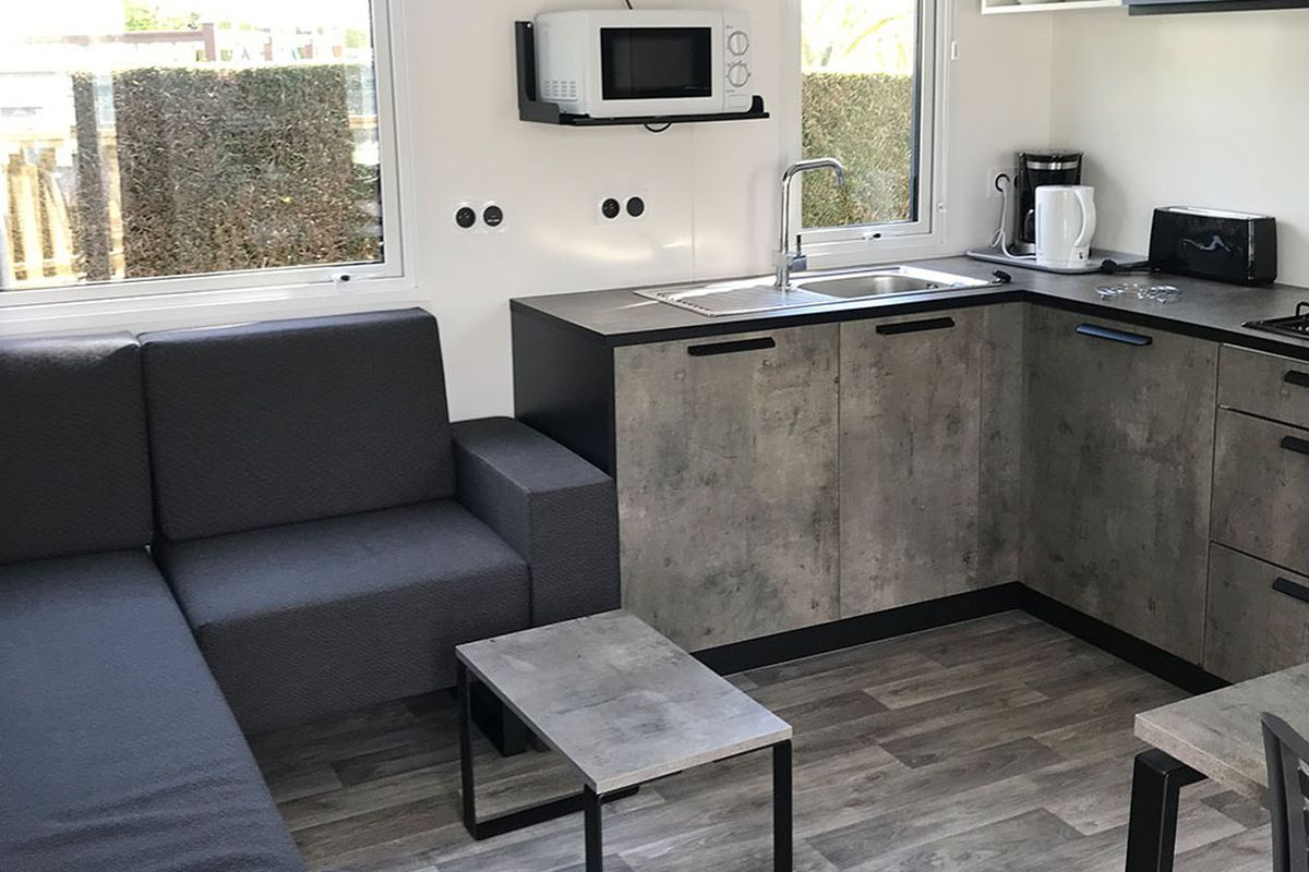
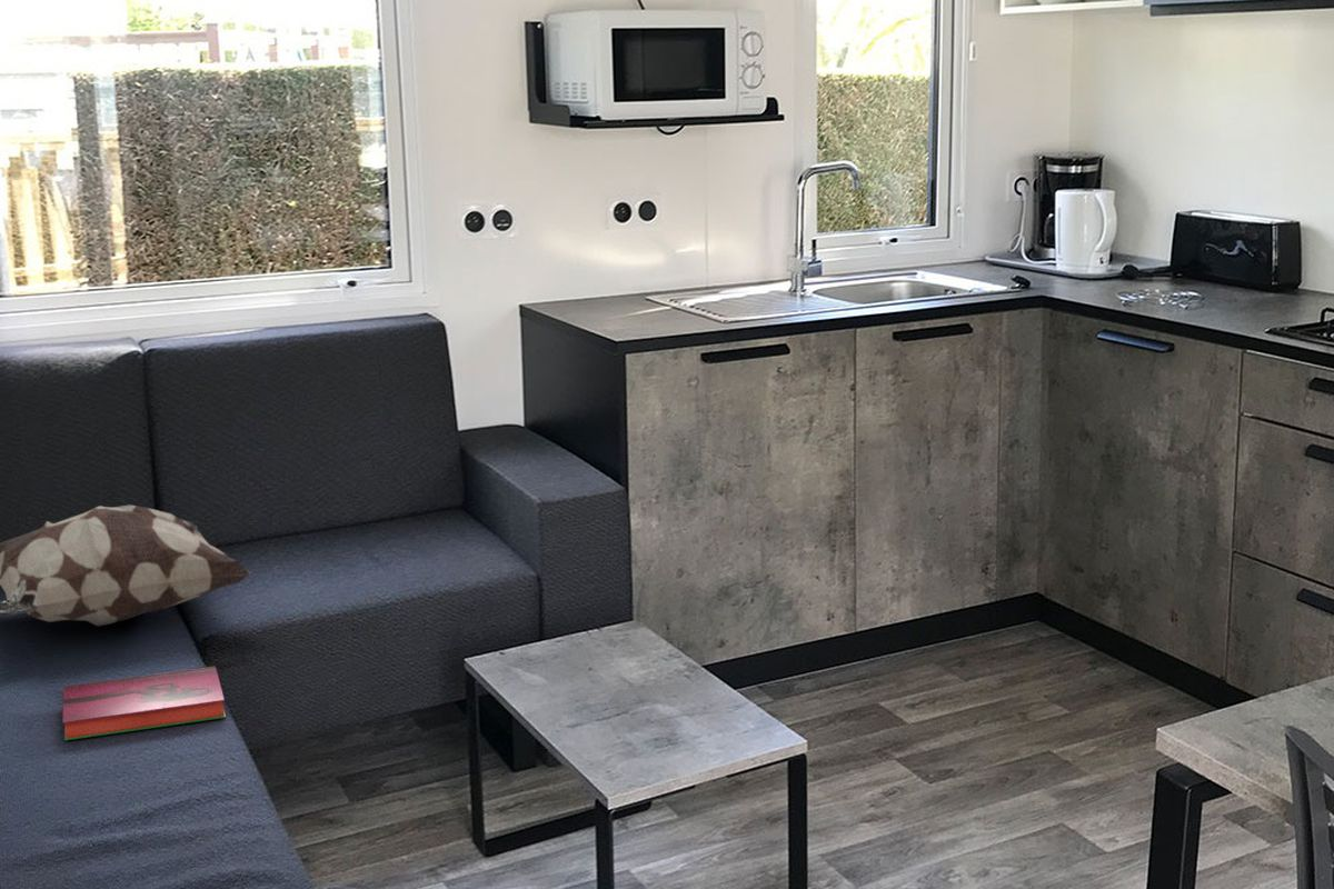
+ decorative pillow (104, 566)
+ hardback book (143, 701)
